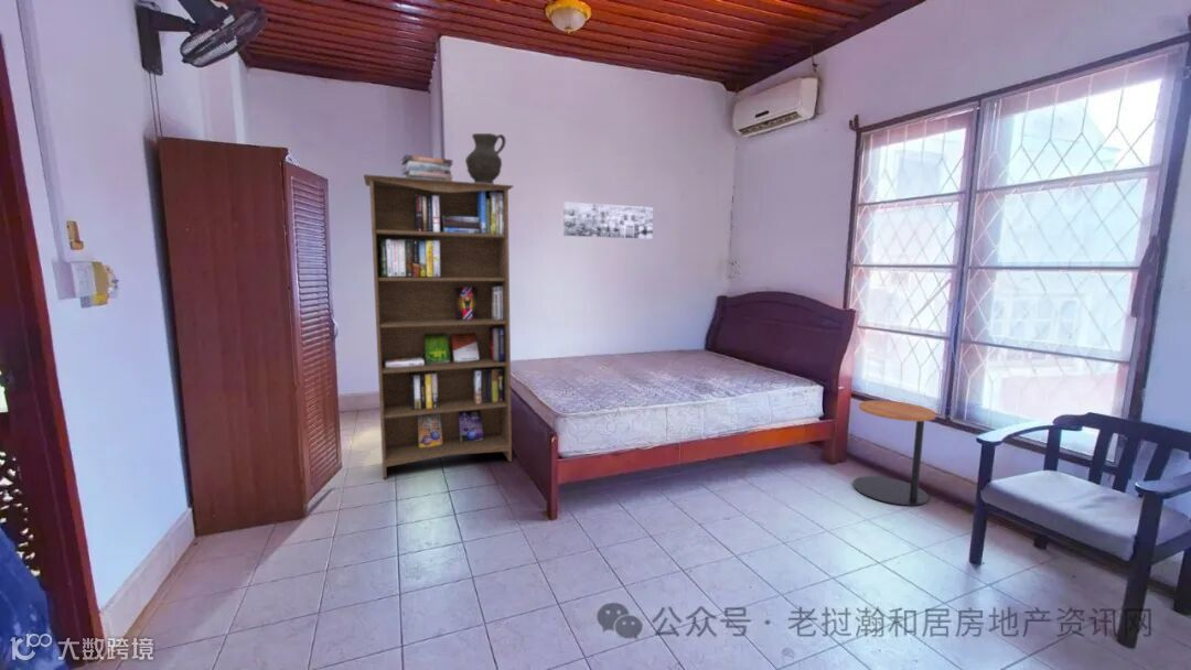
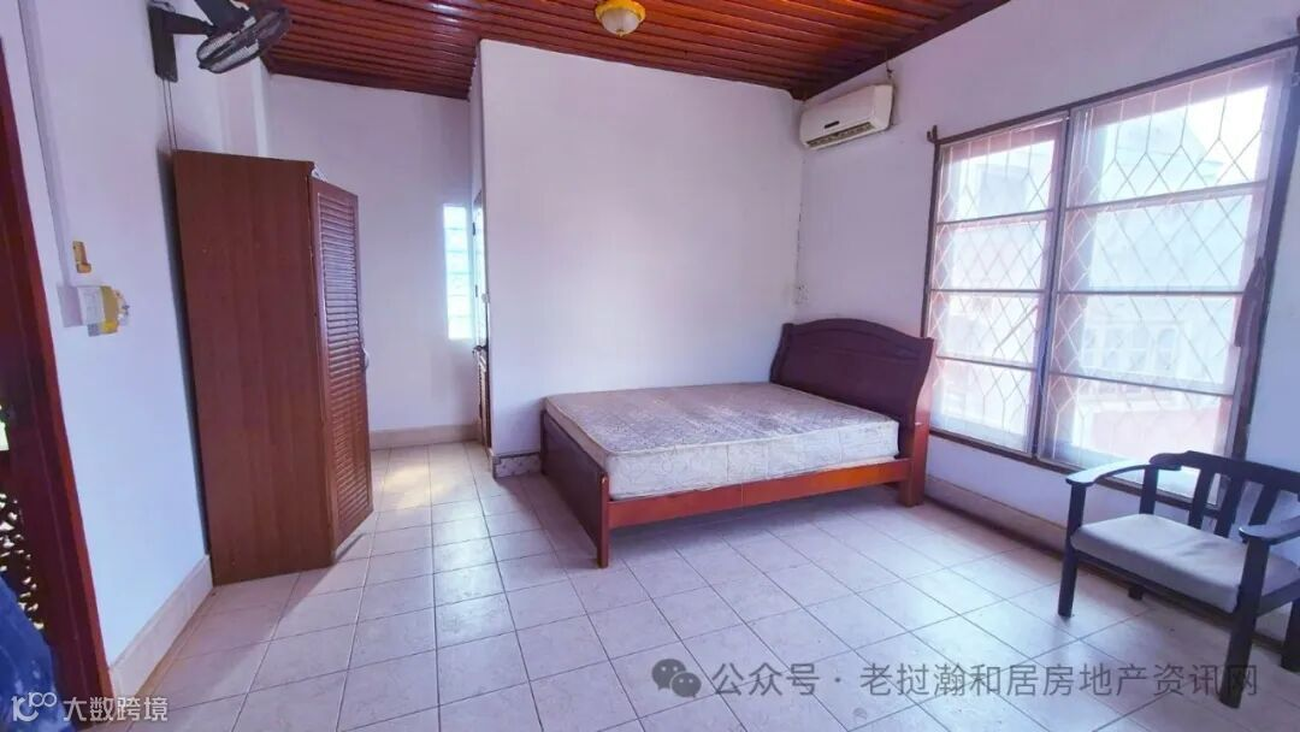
- book stack (427, 171)
- side table (913, 452)
- bookcase (443, 327)
- decorative vase (486, 160)
- wall art (609, 220)
